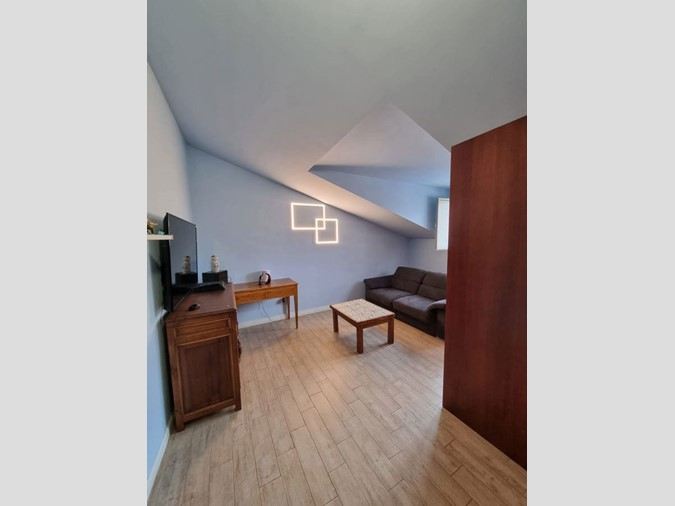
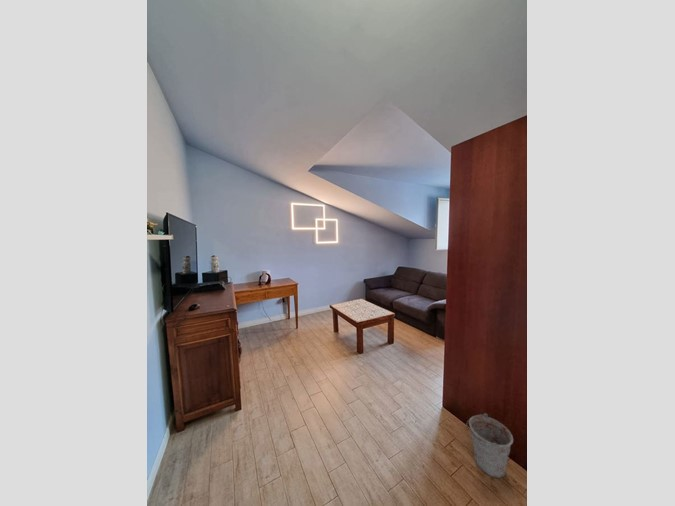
+ bucket (488, 445)
